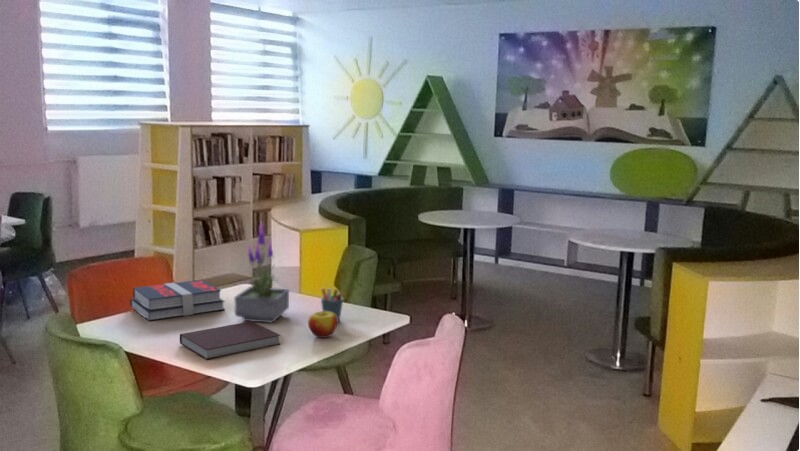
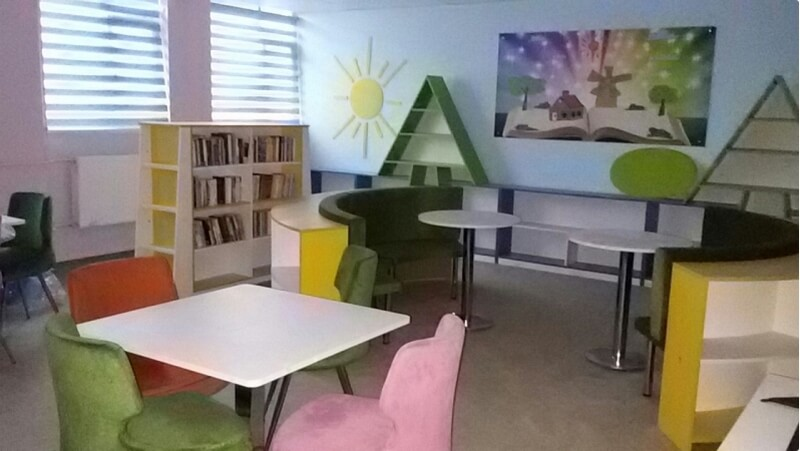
- notebook (230, 339)
- book (177, 298)
- pen holder (331, 303)
- potted plant (262, 269)
- apple (322, 324)
